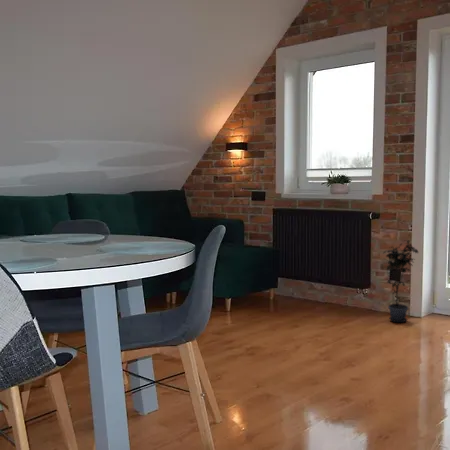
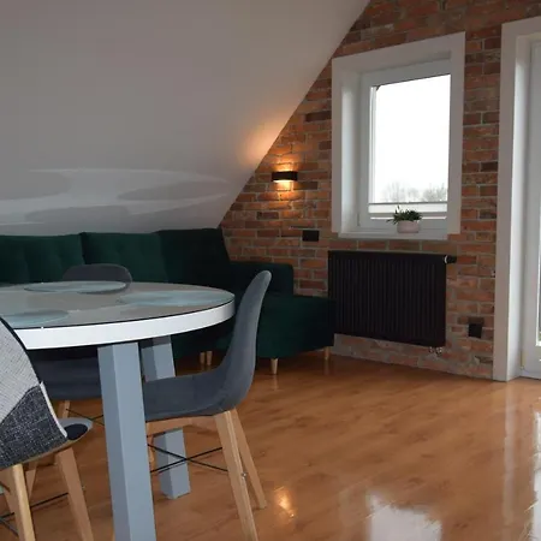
- potted plant (398, 281)
